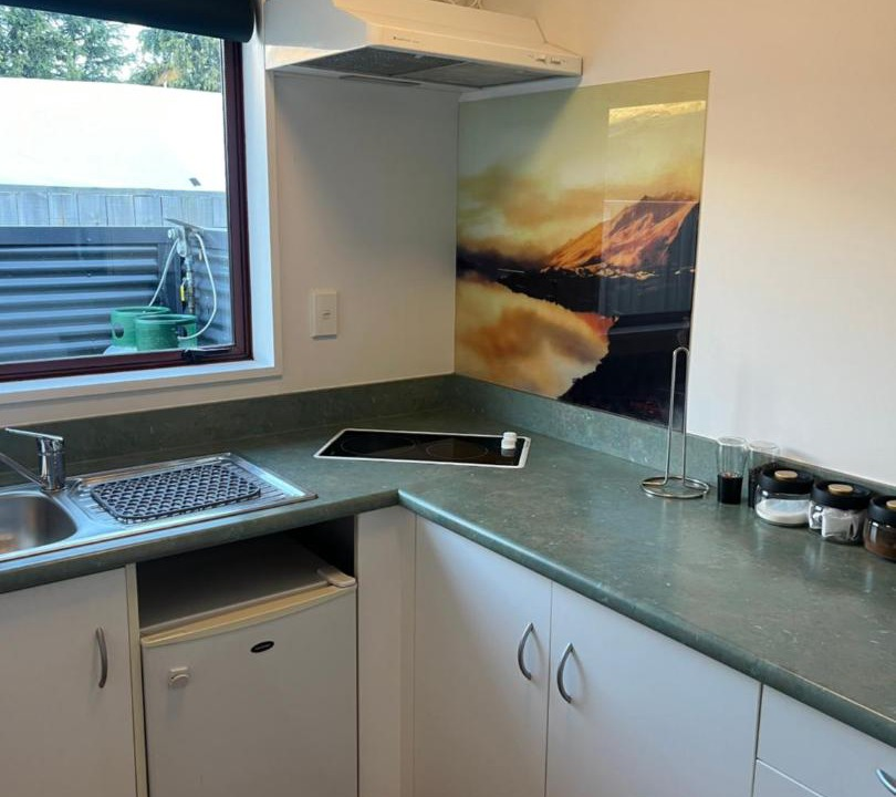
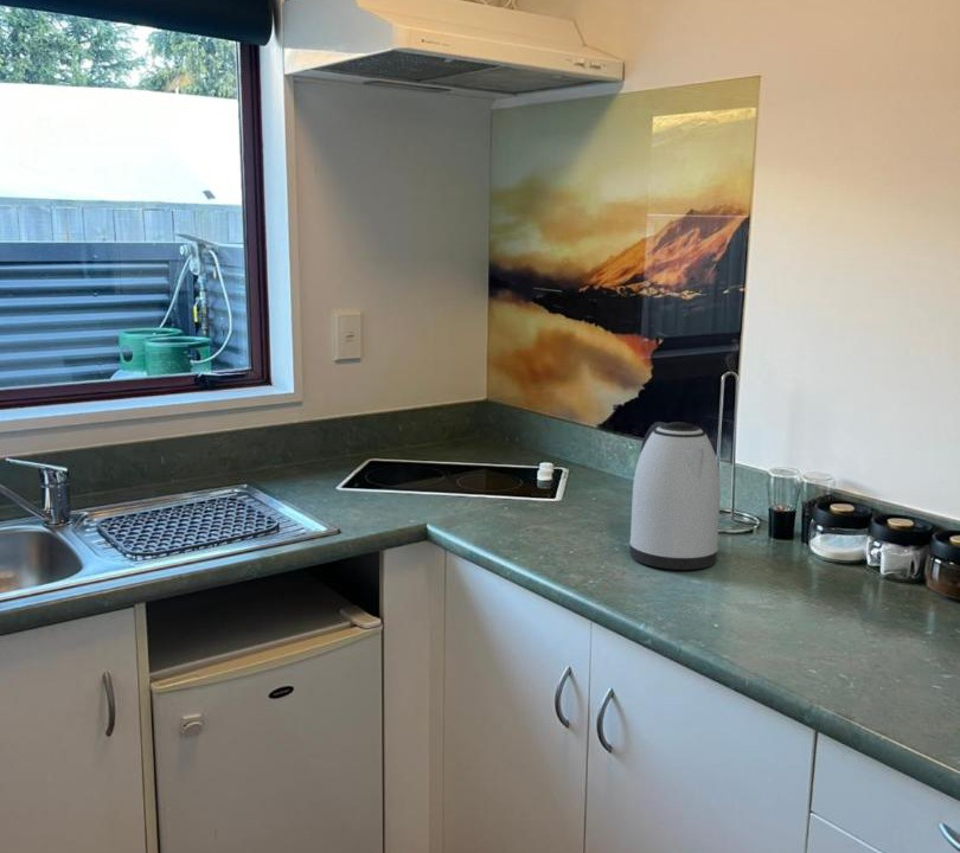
+ kettle (668, 486)
